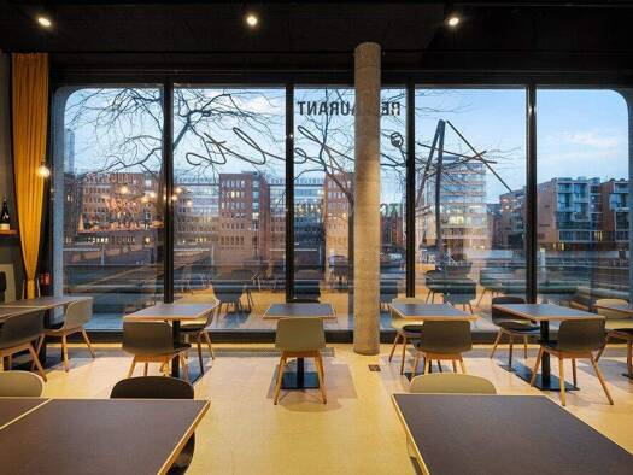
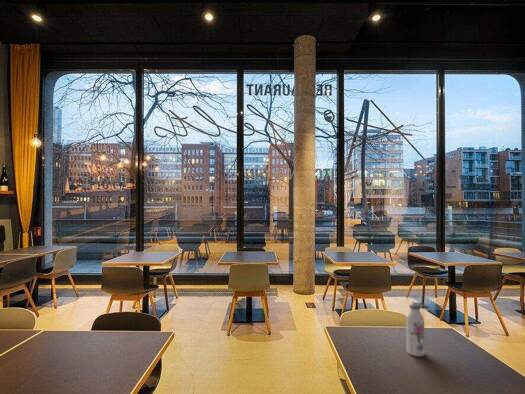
+ water bottle (415, 328)
